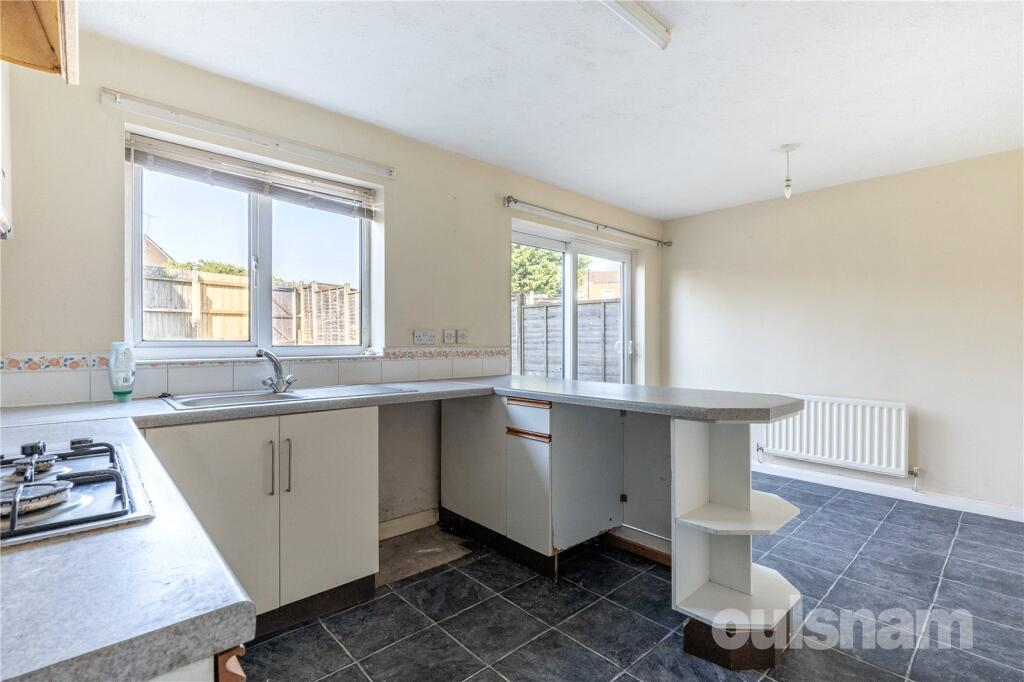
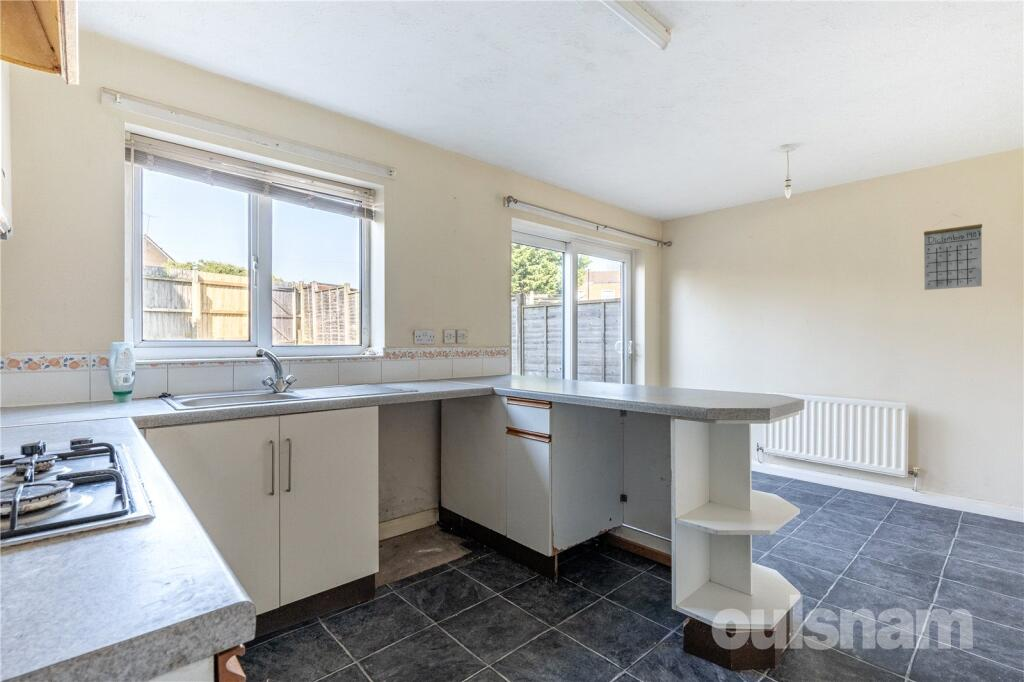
+ calendar (952, 250)
